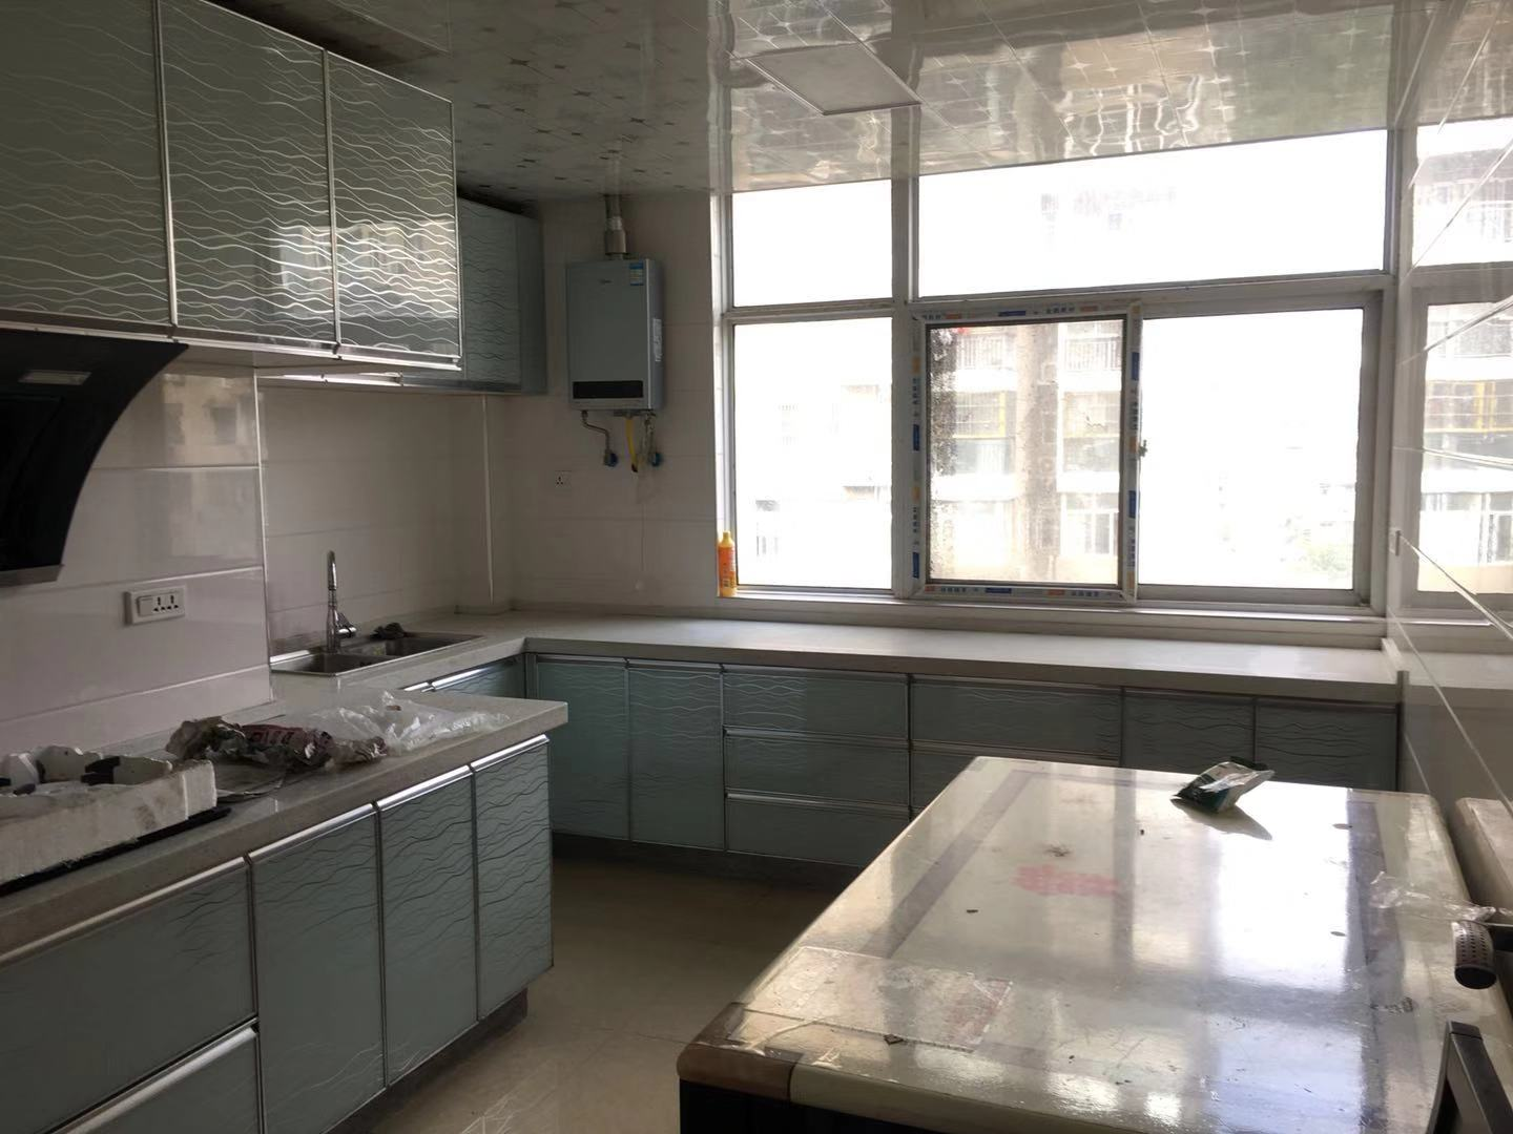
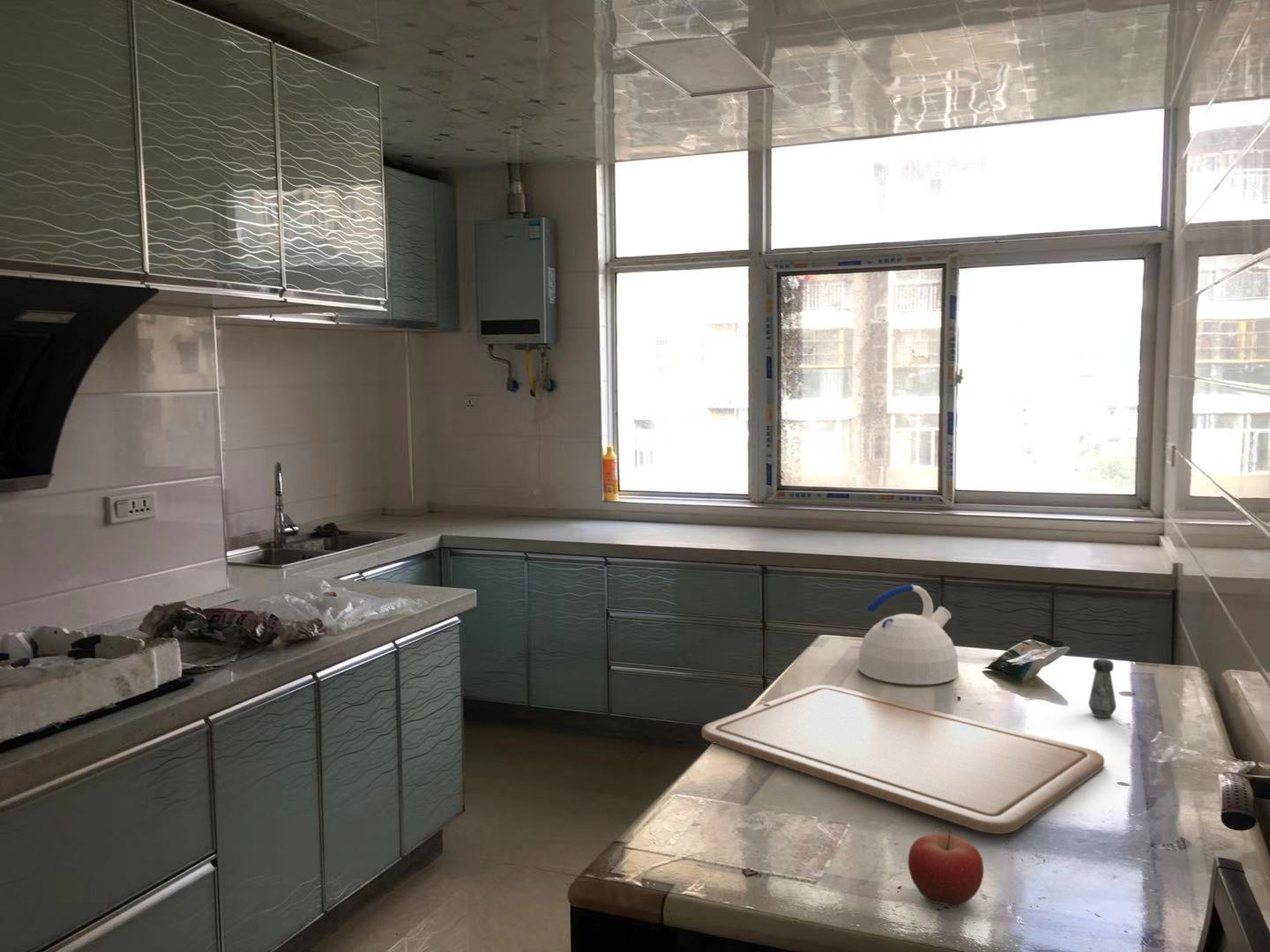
+ chopping board (893, 744)
+ salt shaker (1102, 688)
+ kettle (908, 628)
+ fruit (945, 864)
